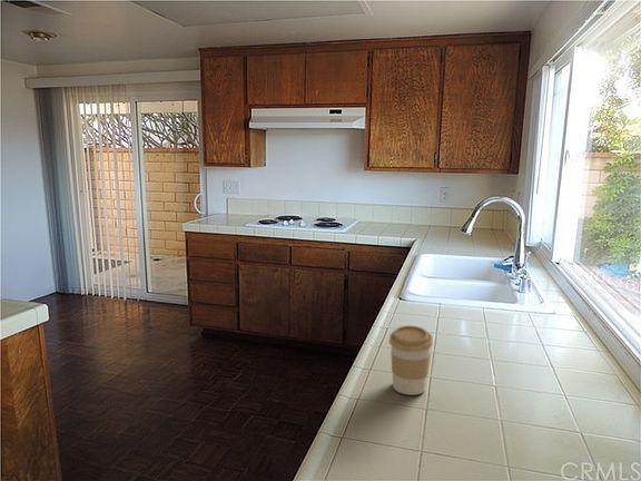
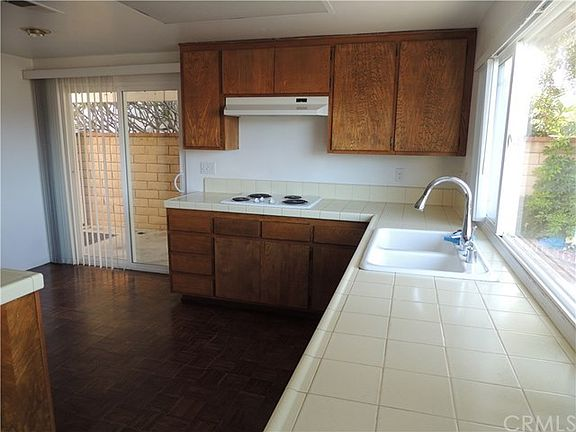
- coffee cup (410, 359)
